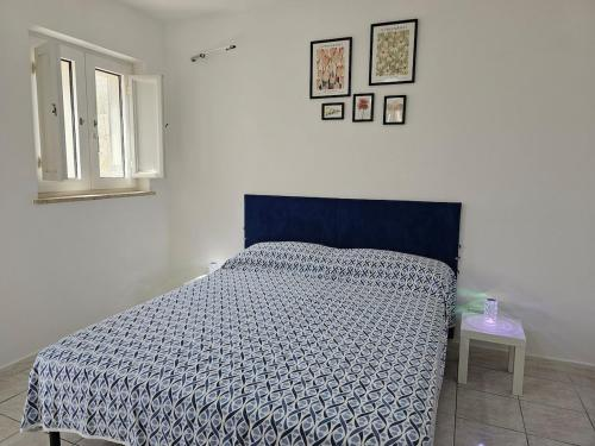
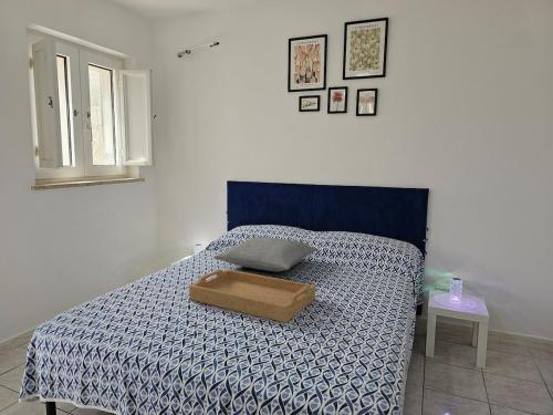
+ pillow (268, 252)
+ serving tray (252, 290)
